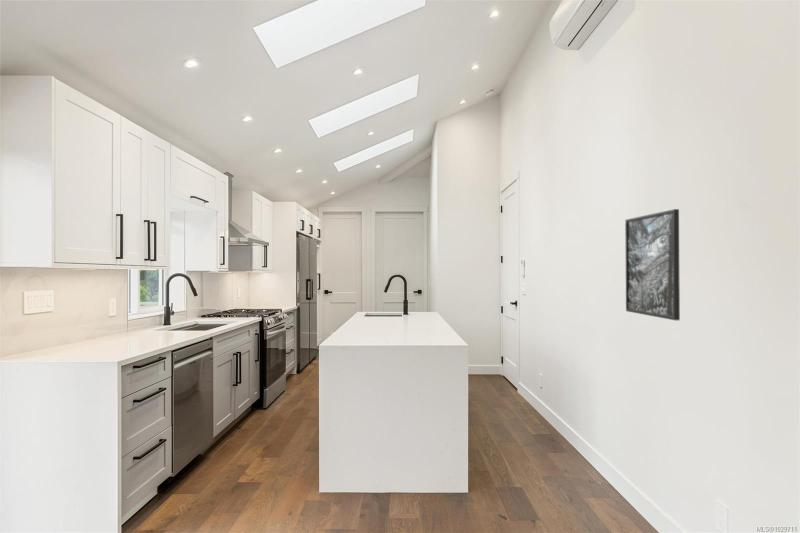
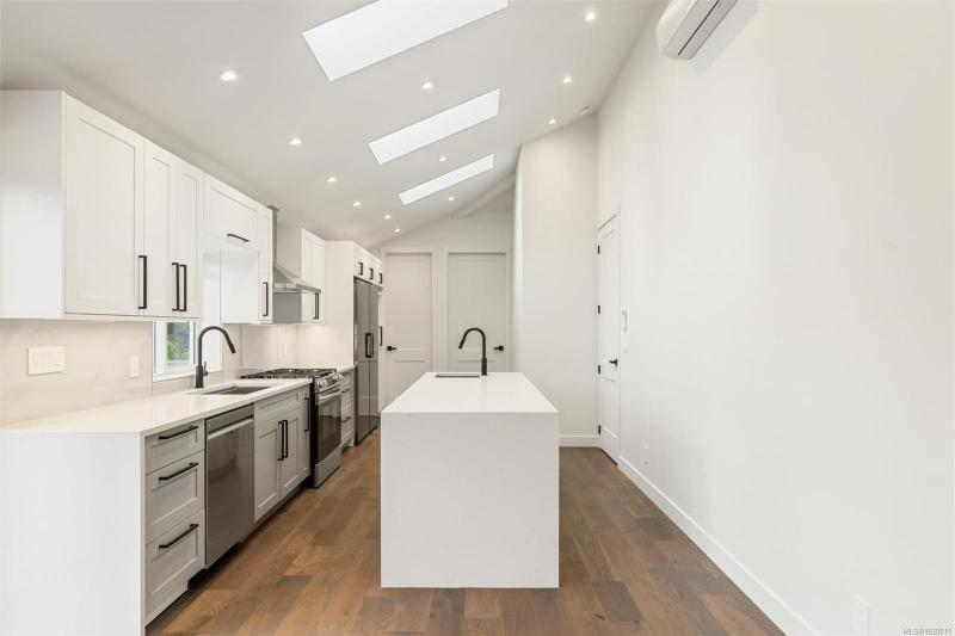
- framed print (649, 265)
